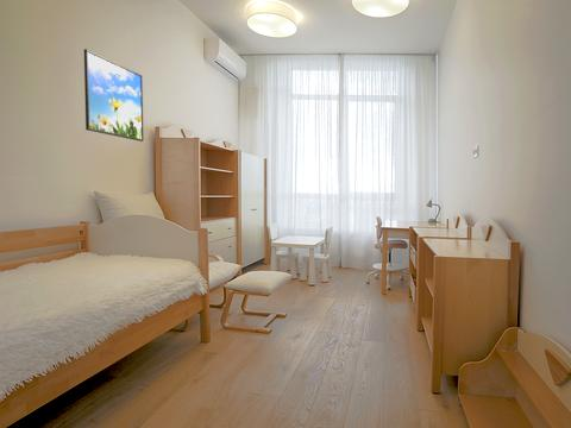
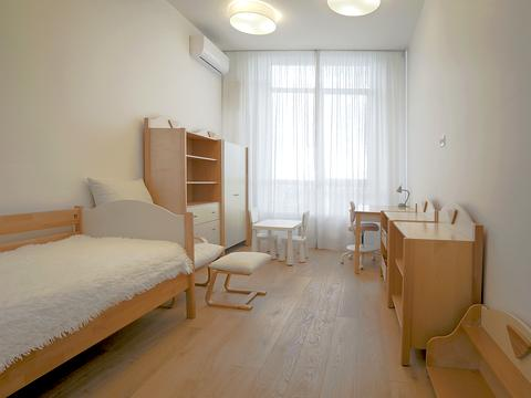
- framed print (117, 100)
